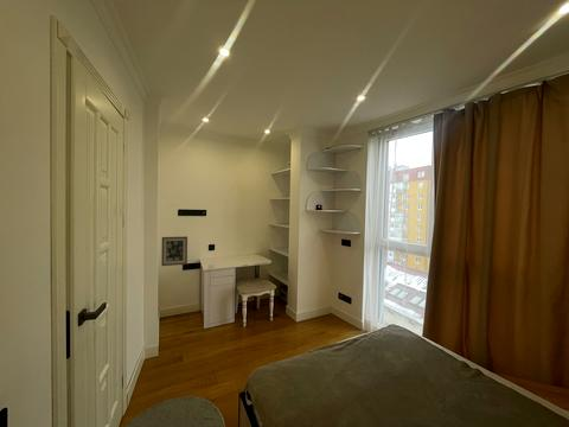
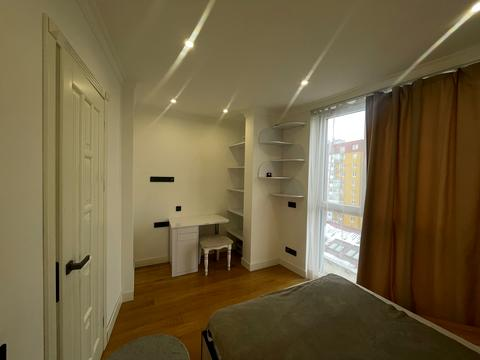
- wall art (174, 250)
